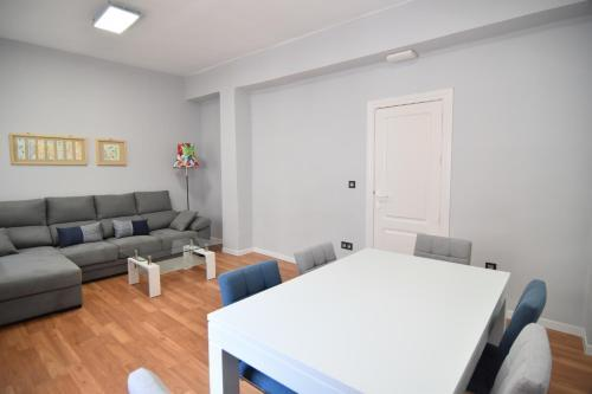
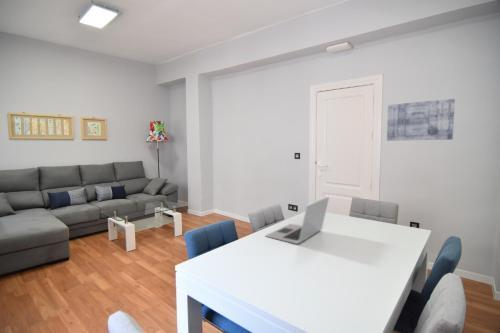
+ laptop (304, 216)
+ wall art (418, 121)
